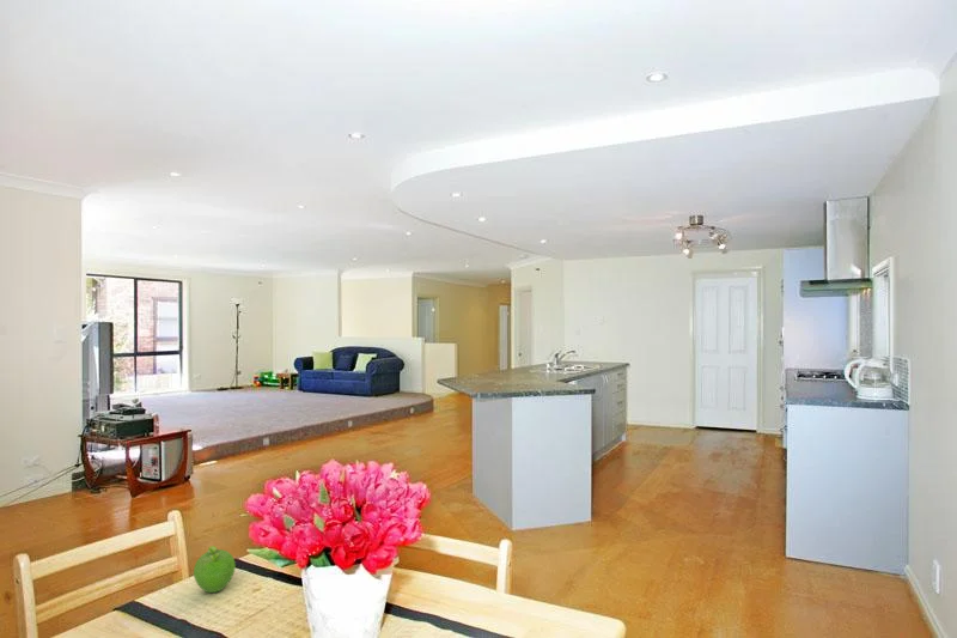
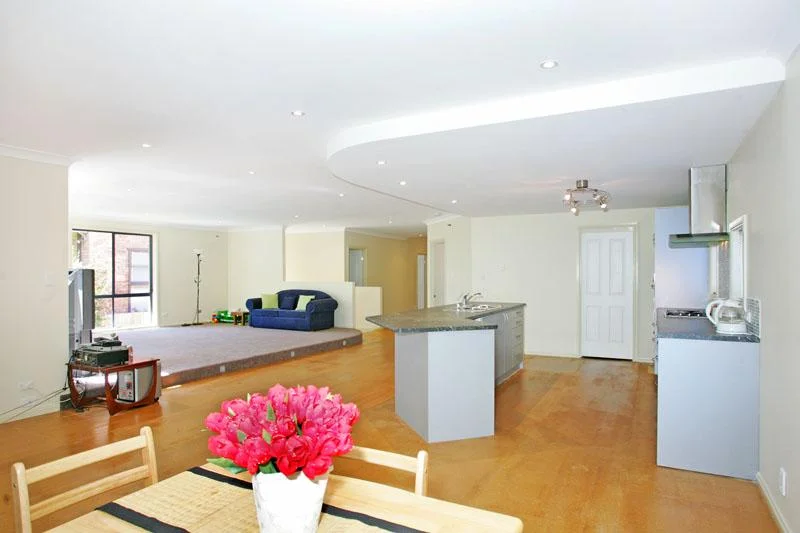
- fruit (214, 567)
